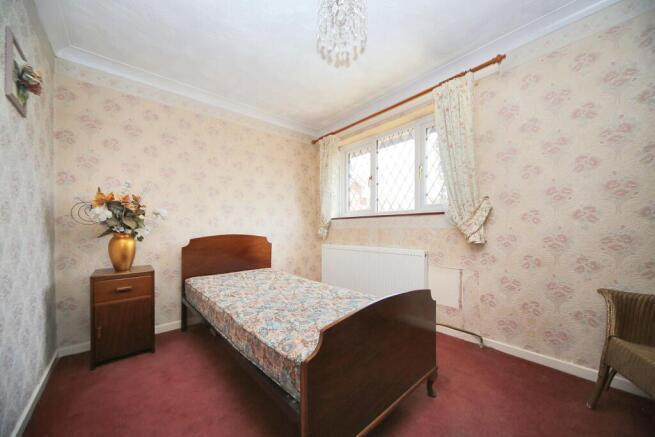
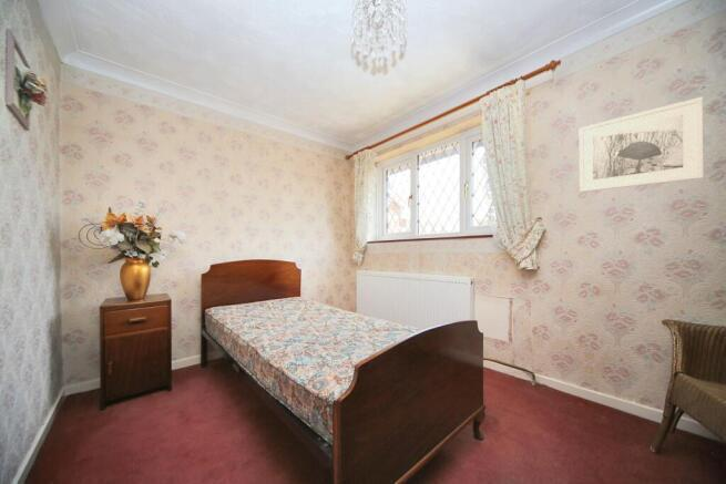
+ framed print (633, 150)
